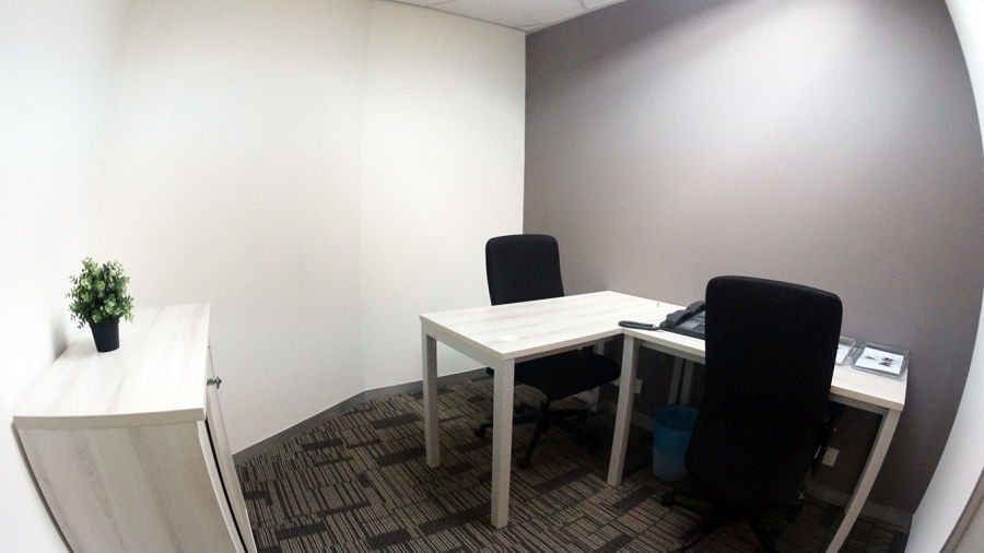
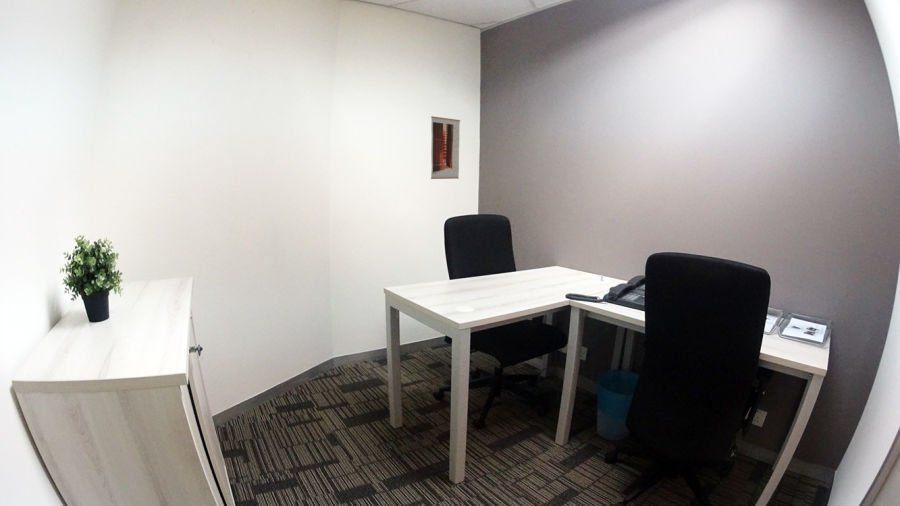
+ wall art (445, 149)
